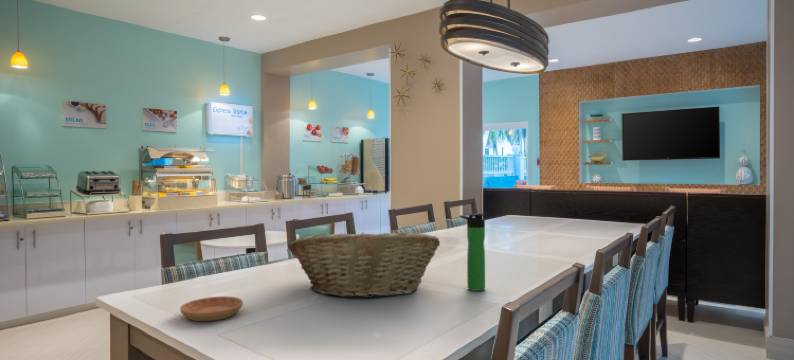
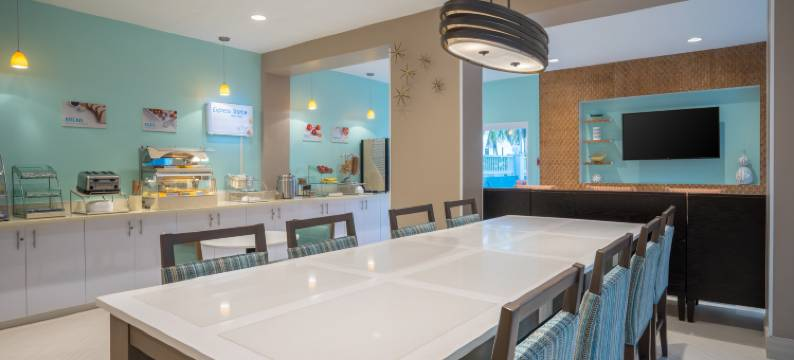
- bottle (473, 251)
- fruit basket (365, 257)
- saucer (212, 308)
